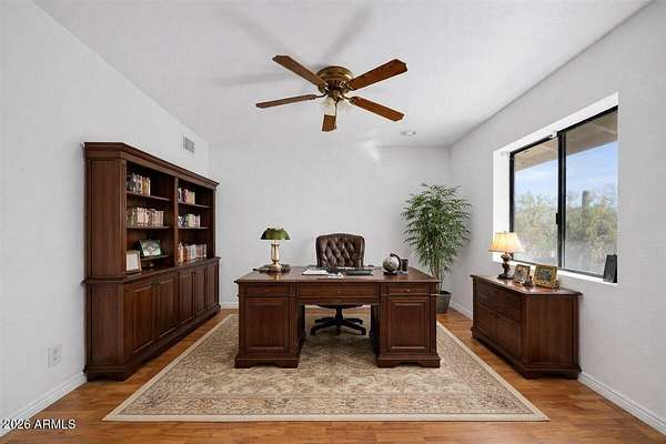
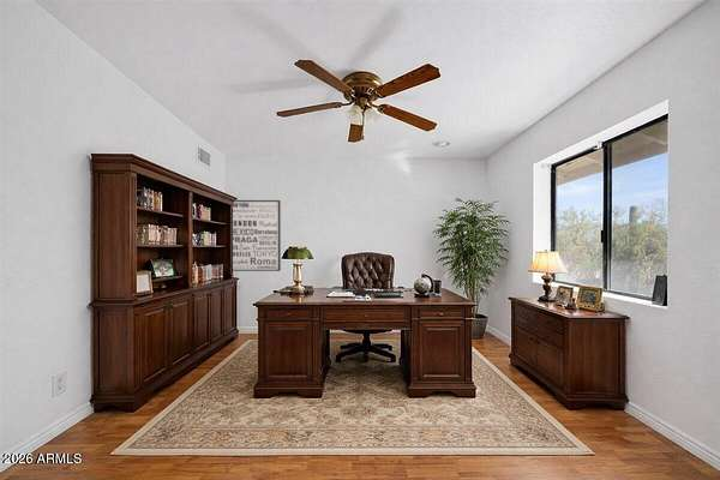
+ wall art (253, 235)
